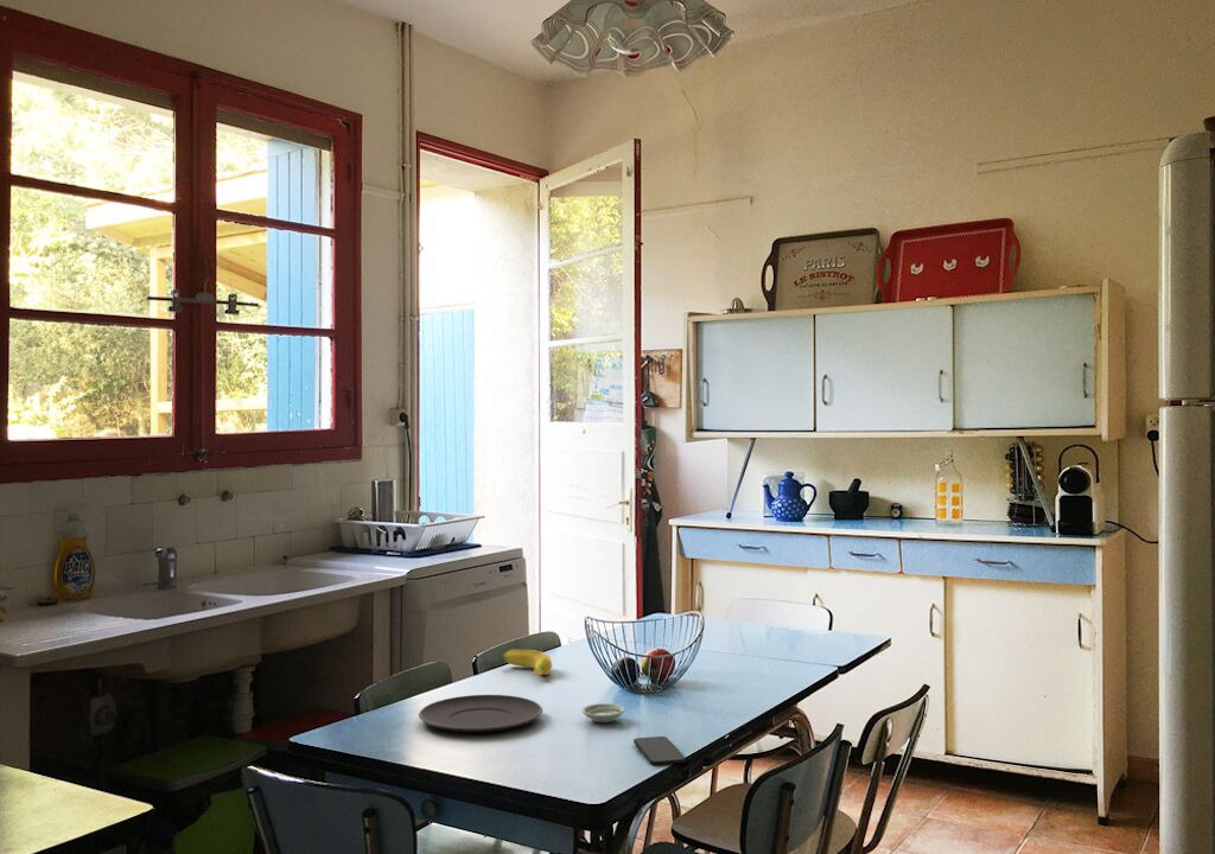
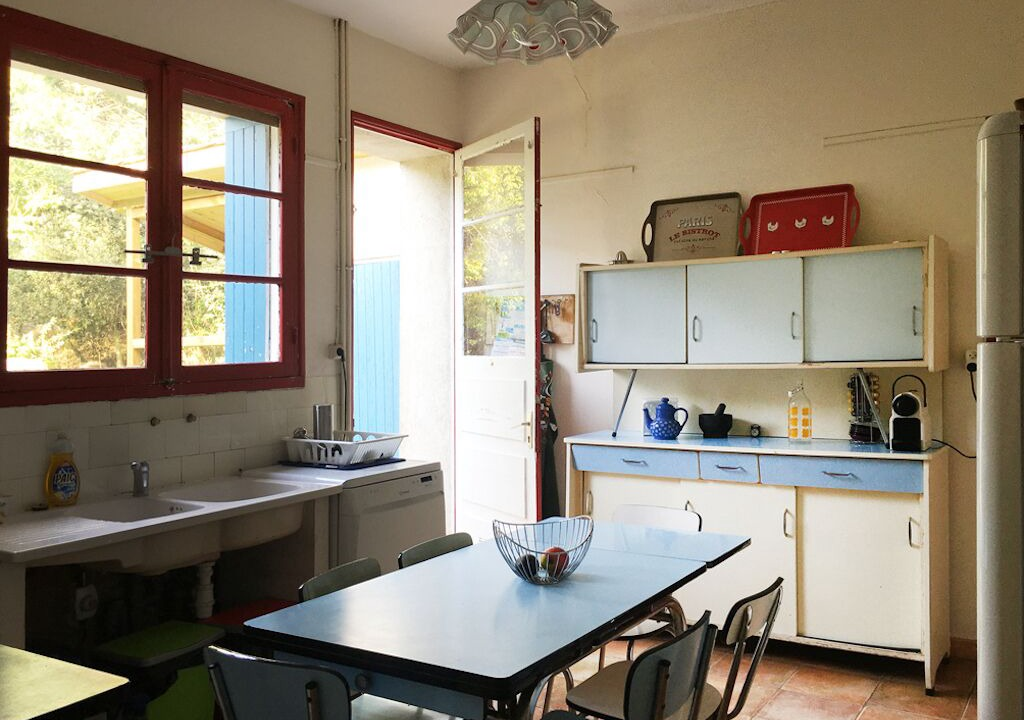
- smartphone (659, 750)
- banana (526, 663)
- saucer (603, 714)
- plate (481, 714)
